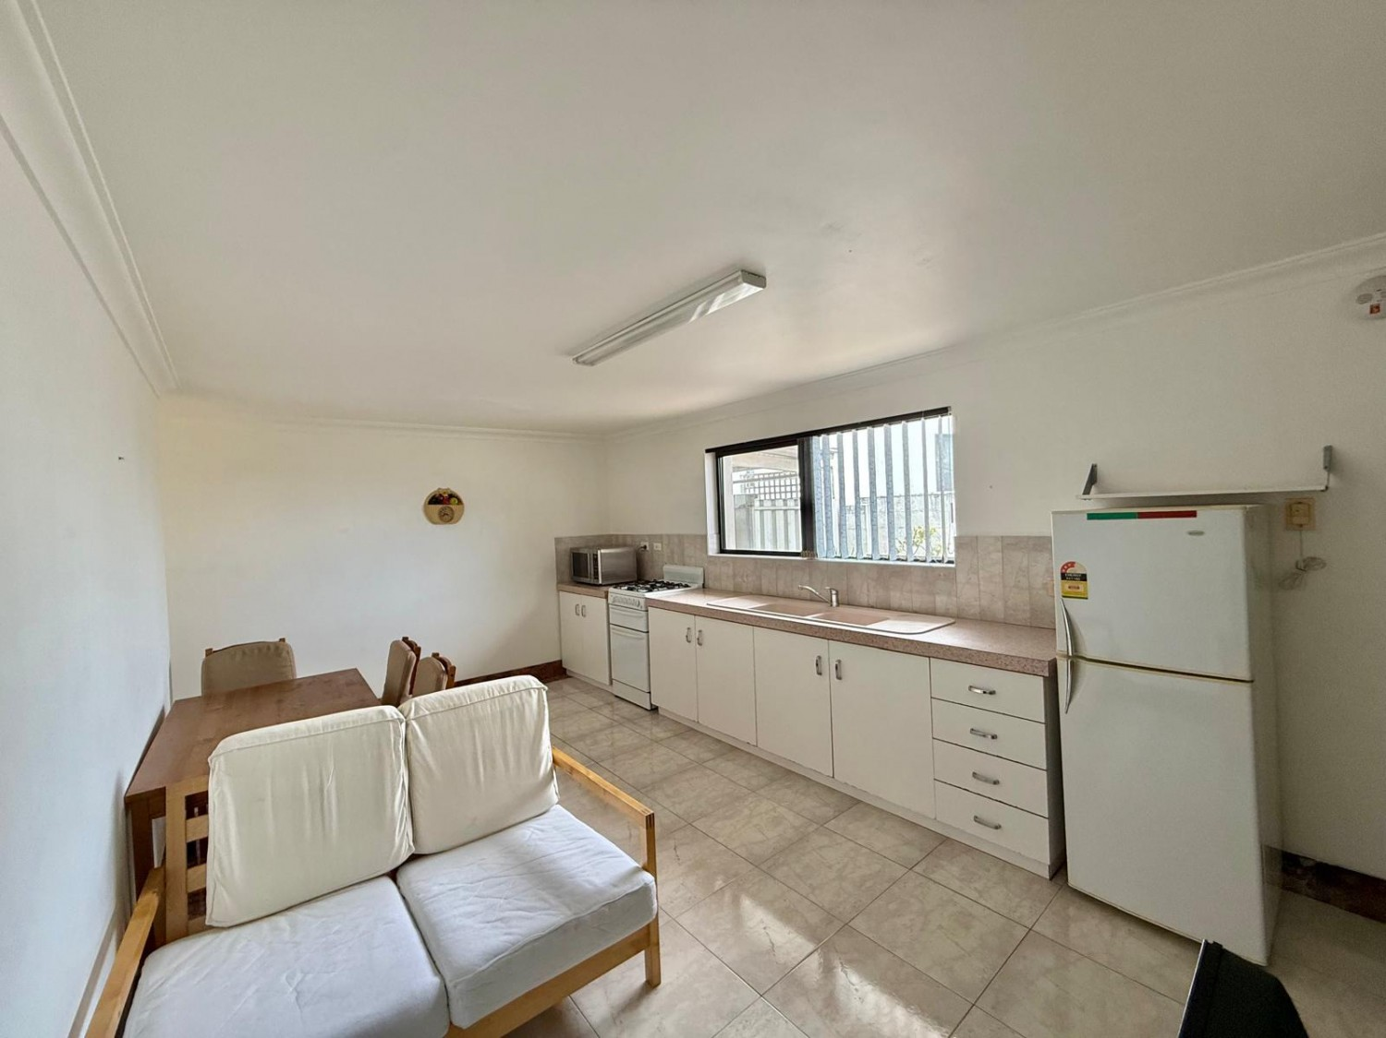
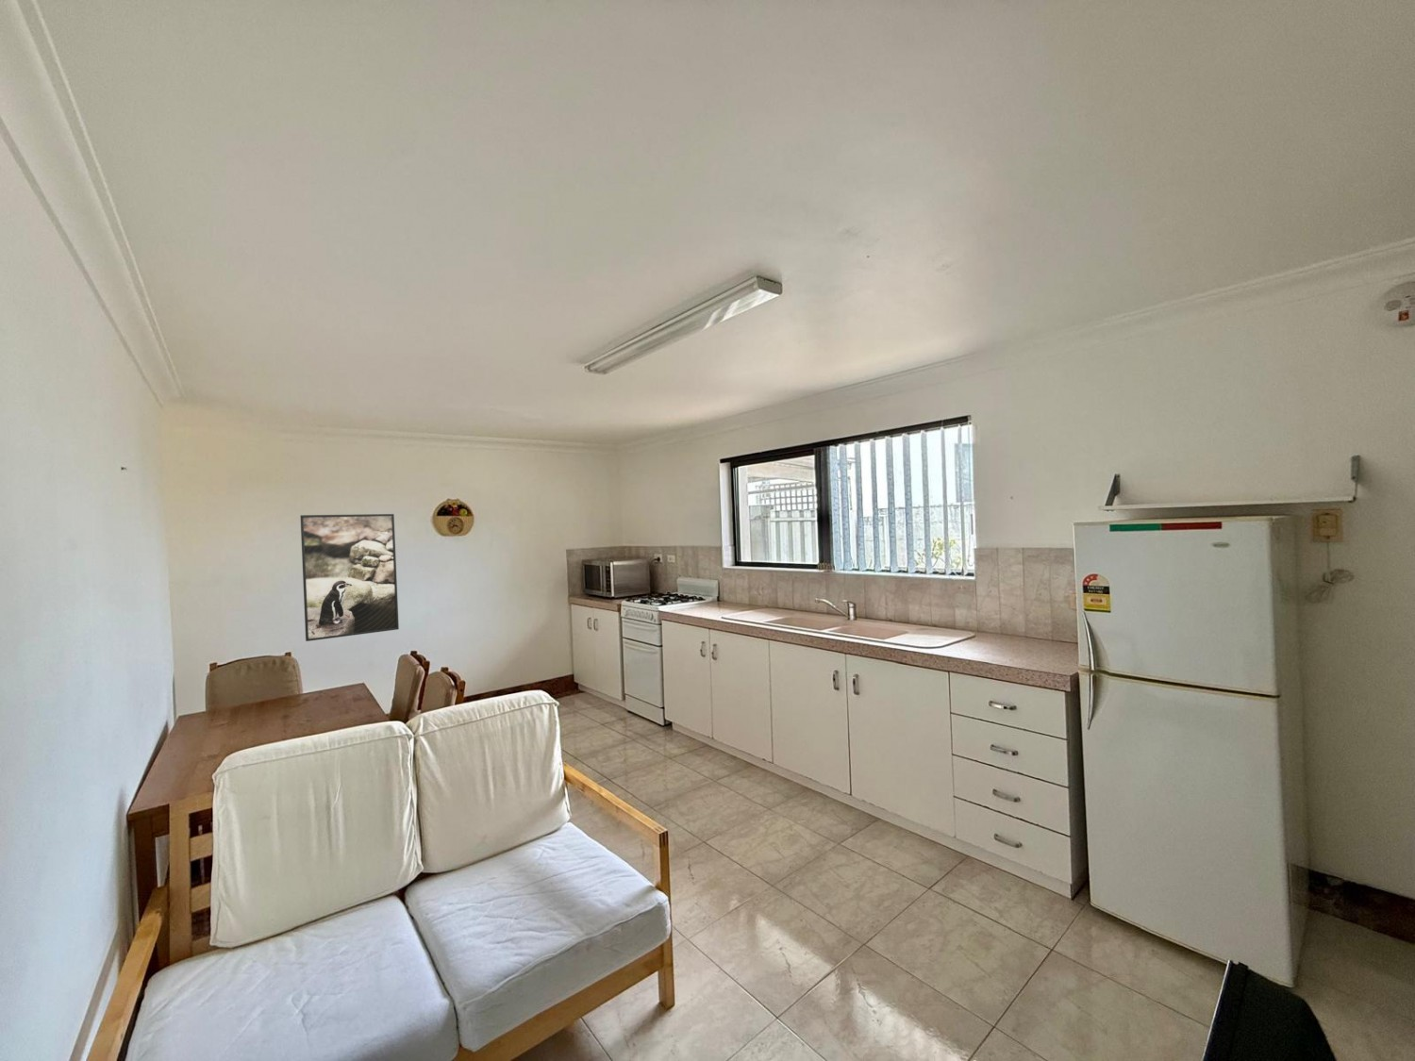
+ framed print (351, 574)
